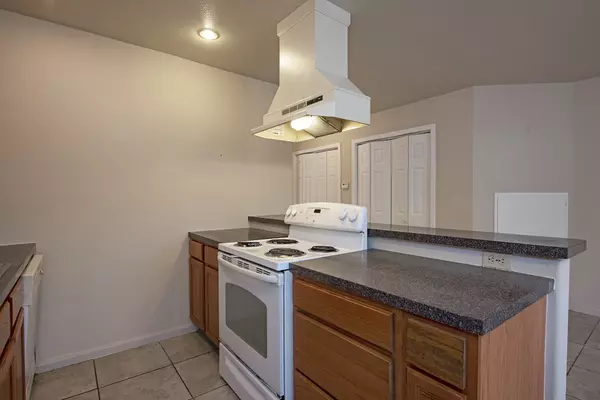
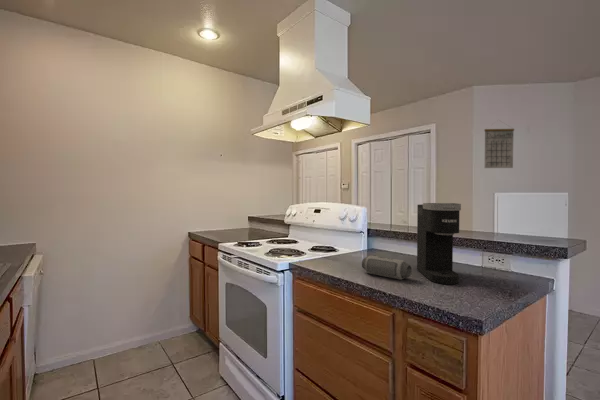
+ speaker (385, 266)
+ coffee maker (436, 239)
+ calendar (499, 143)
